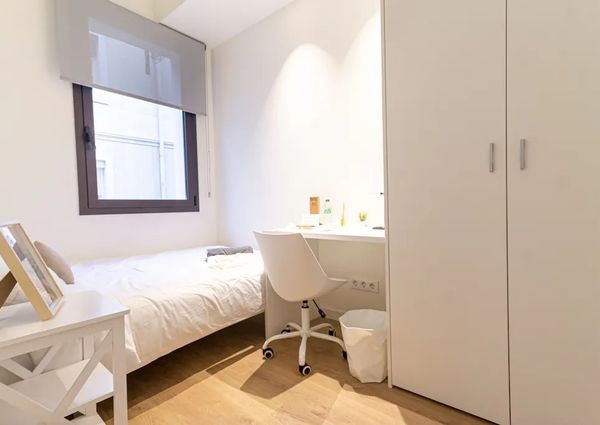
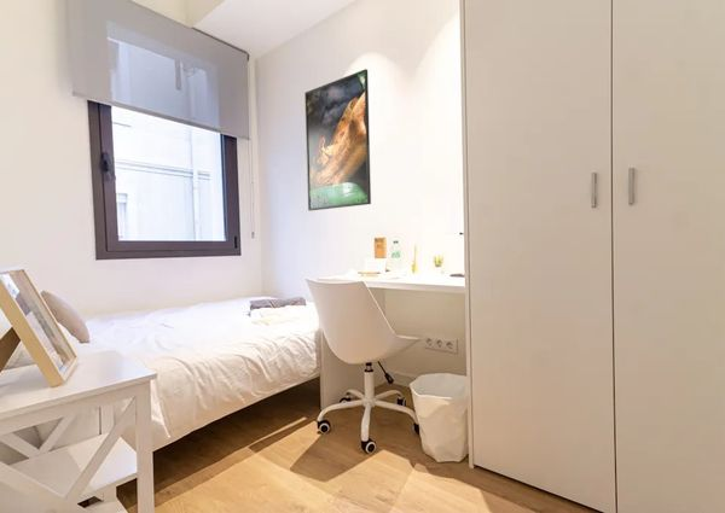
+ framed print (336, 145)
